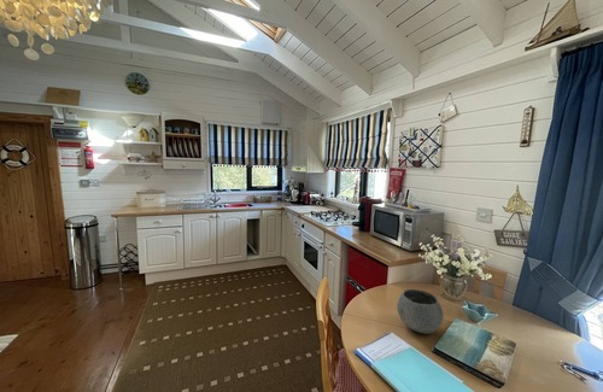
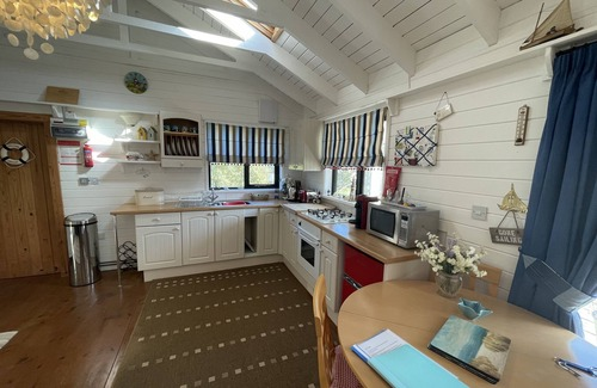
- bowl (418, 311)
